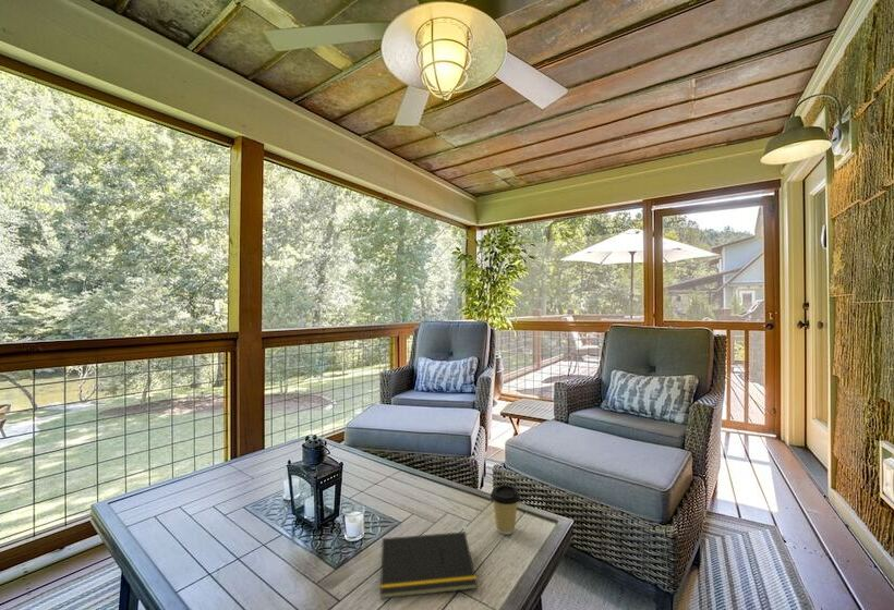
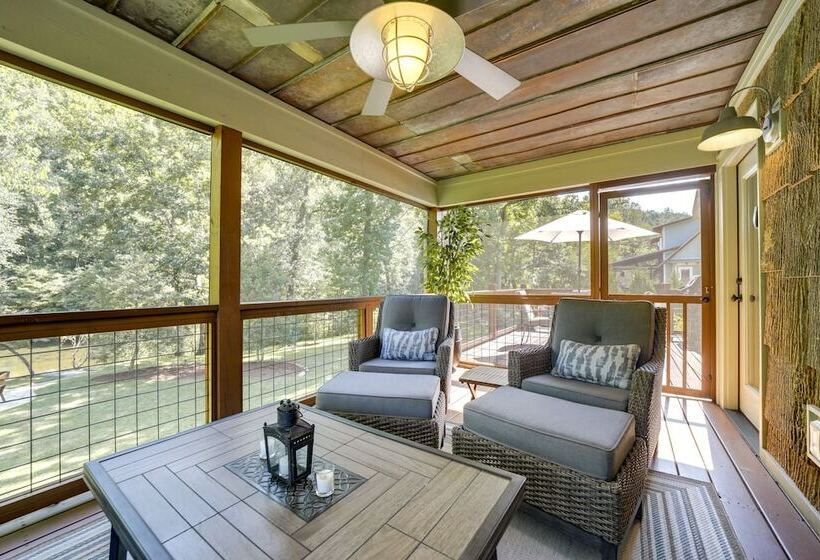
- coffee cup (505, 510)
- notepad (426, 561)
